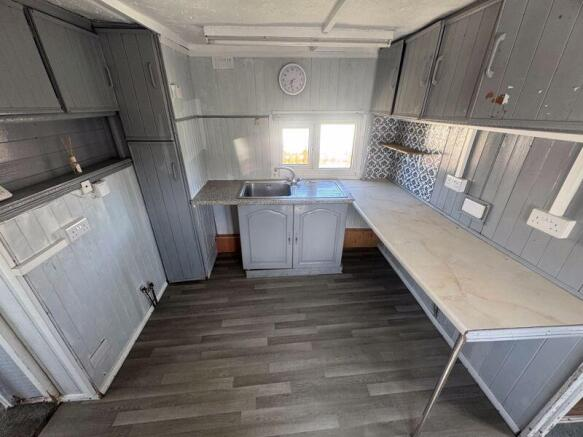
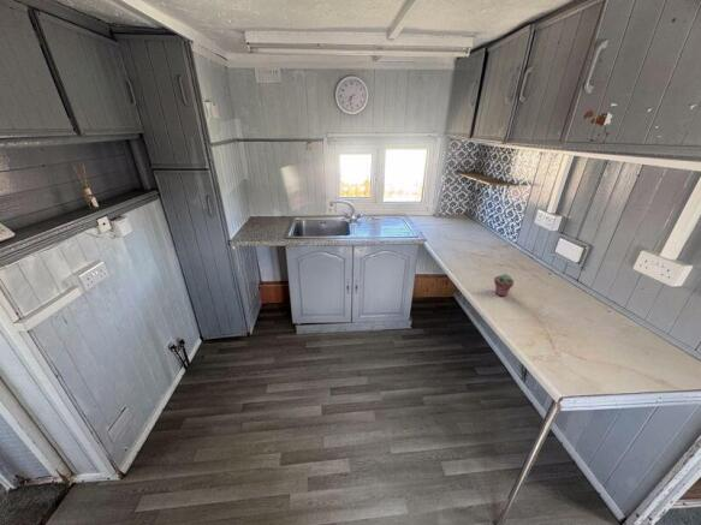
+ potted succulent (503, 284)
